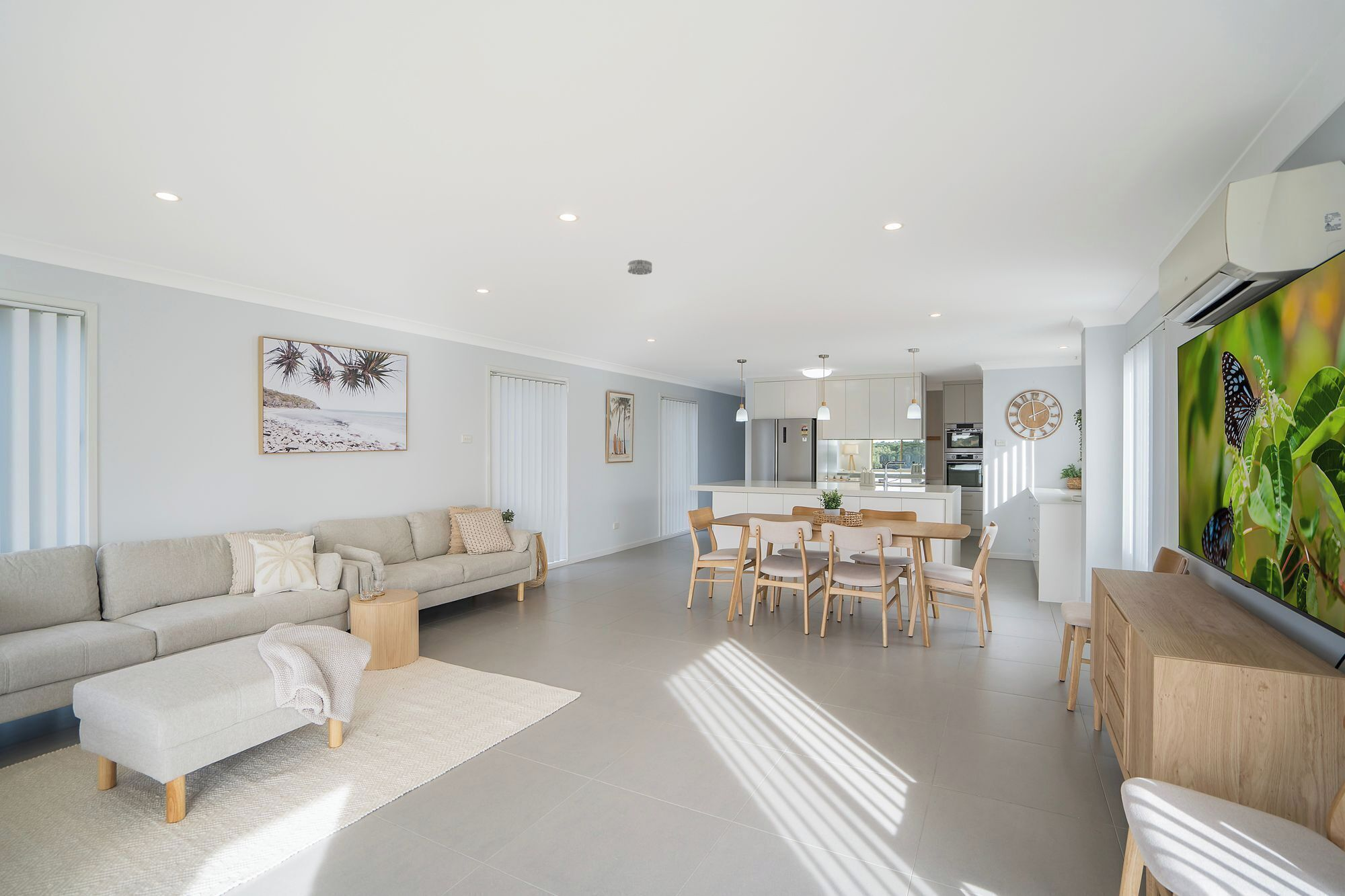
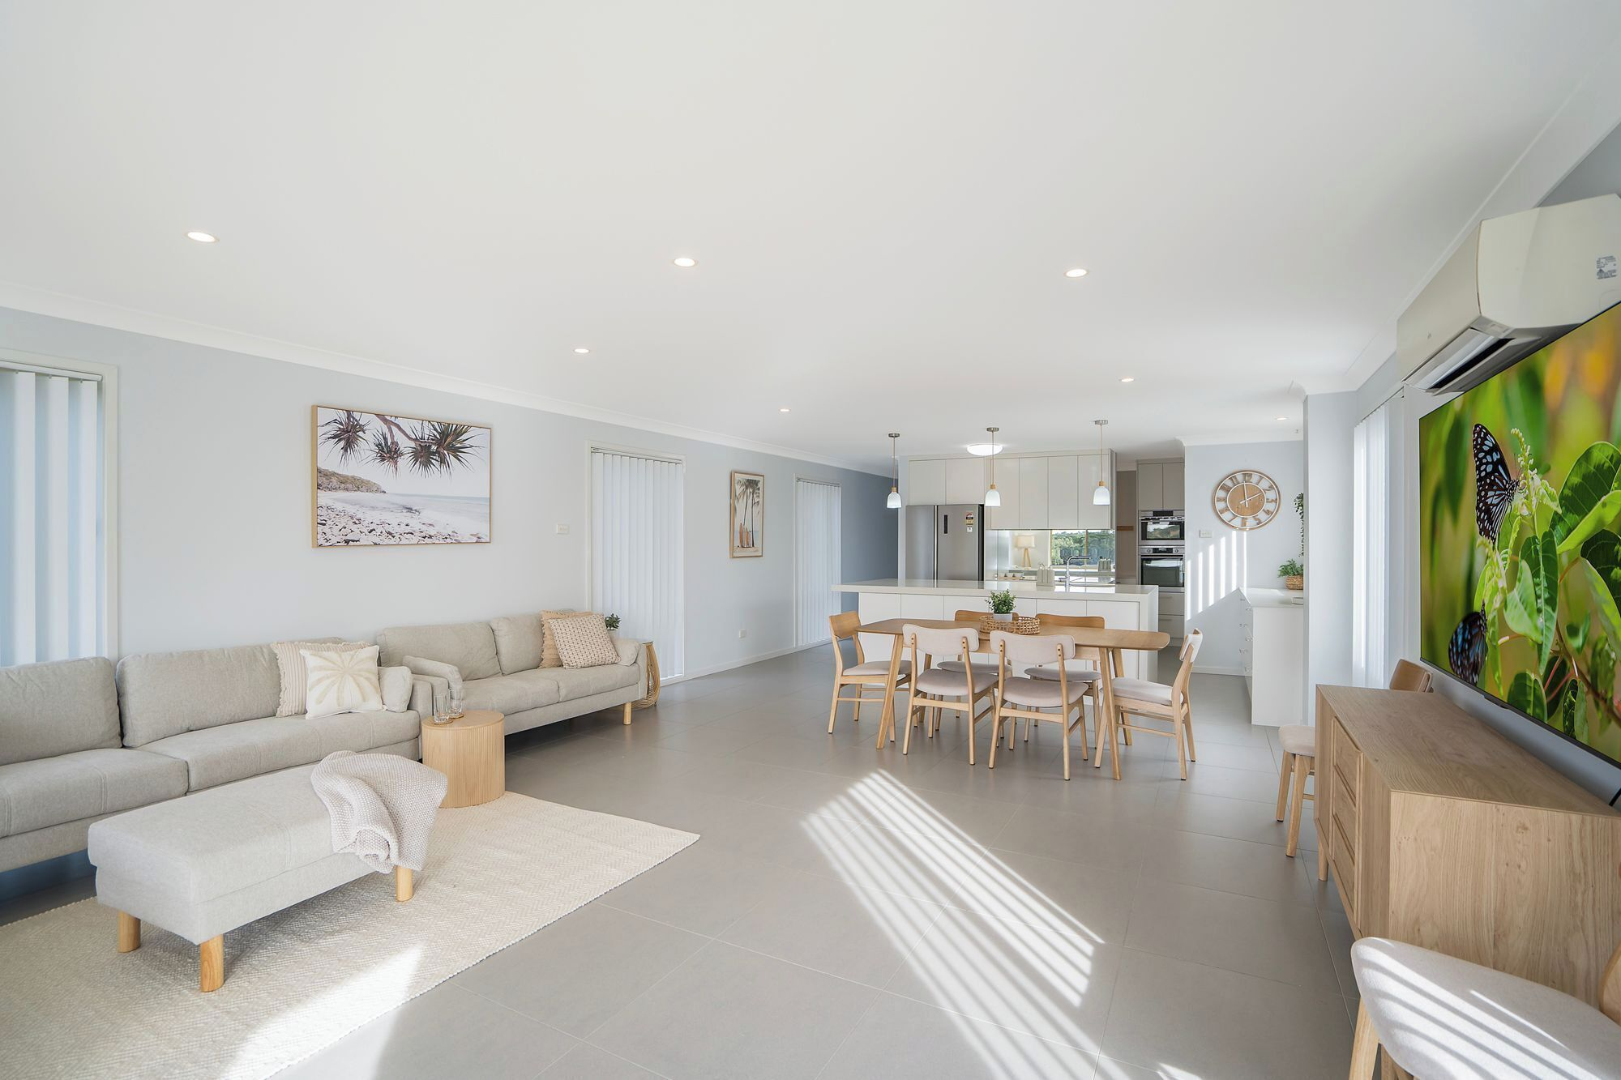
- smoke detector (640, 267)
